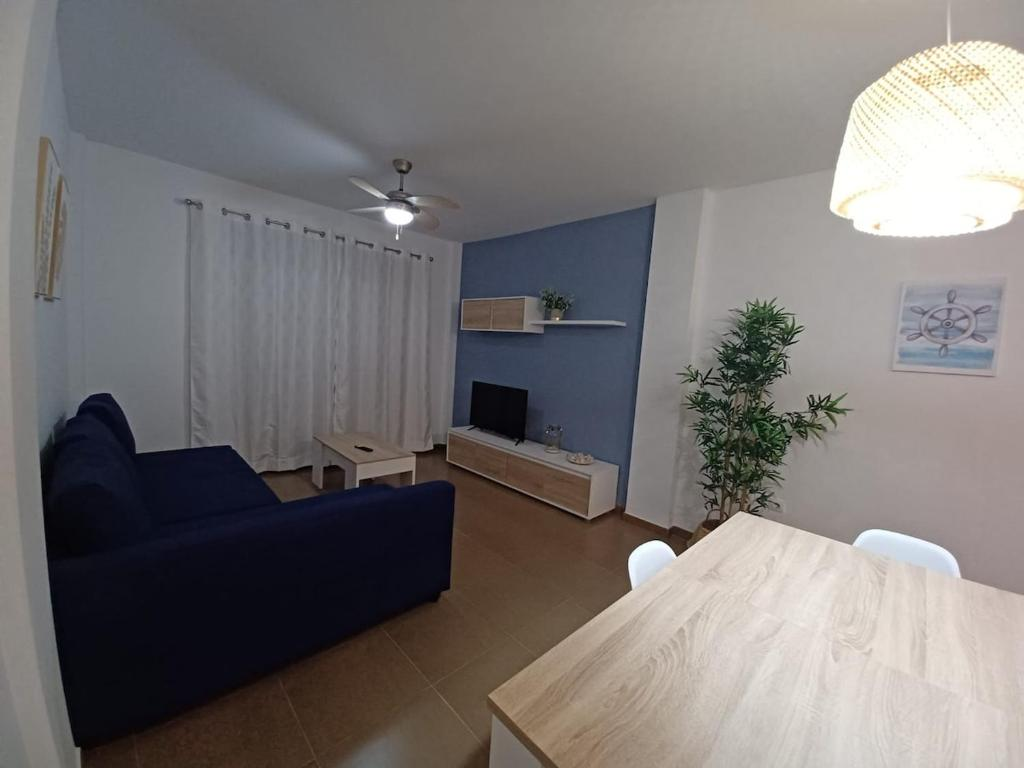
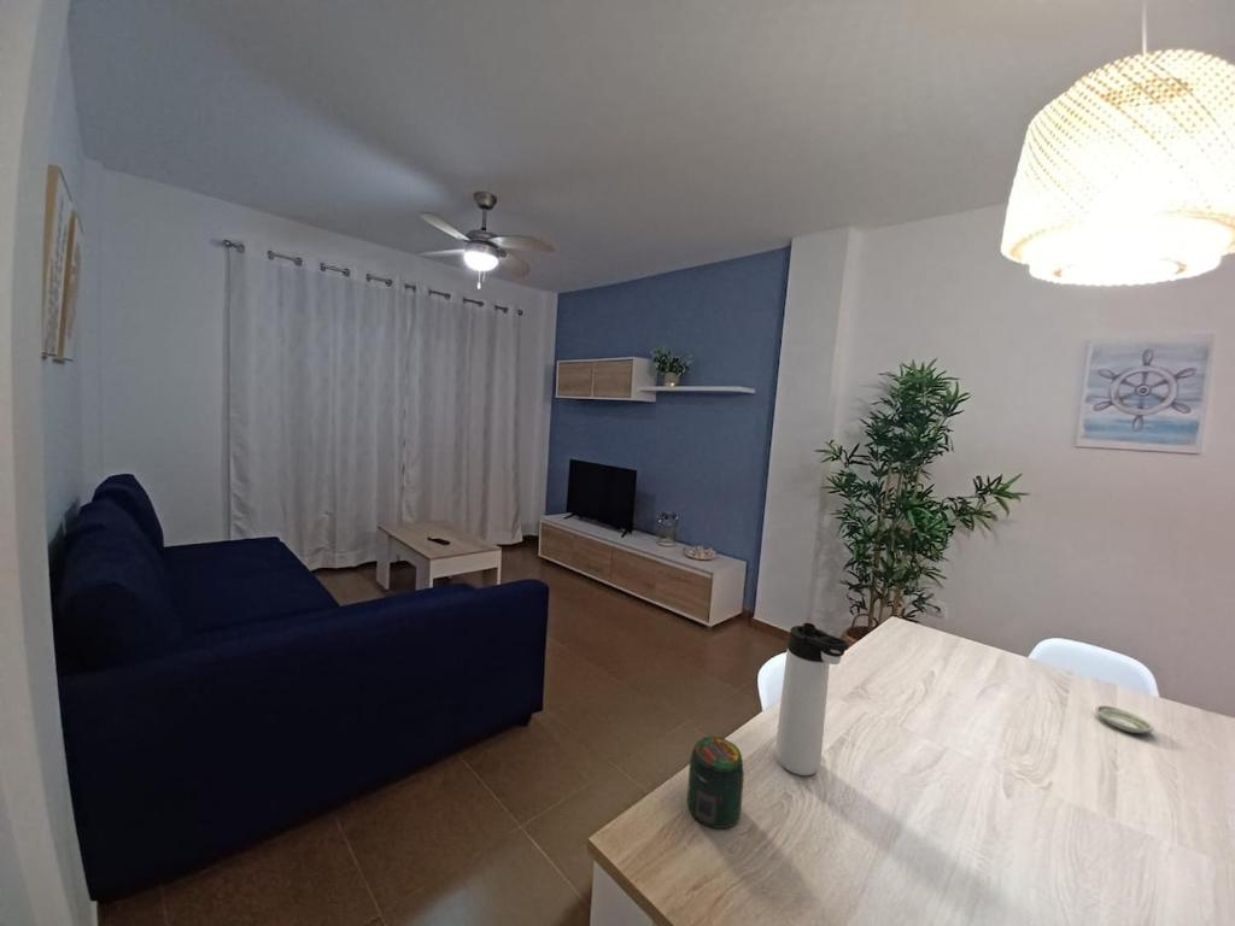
+ saucer (1123, 721)
+ thermos bottle (810, 701)
+ jar (715, 779)
